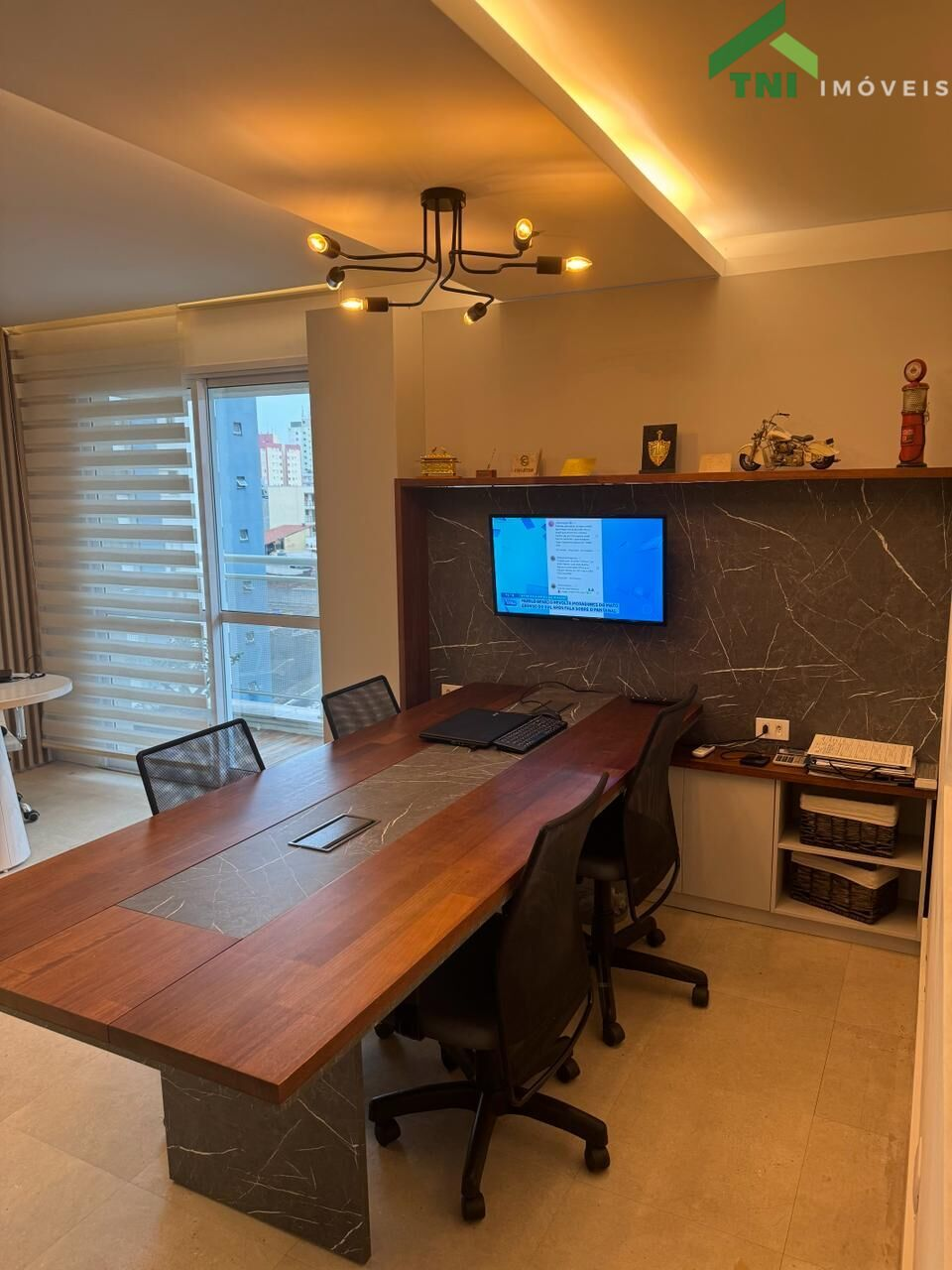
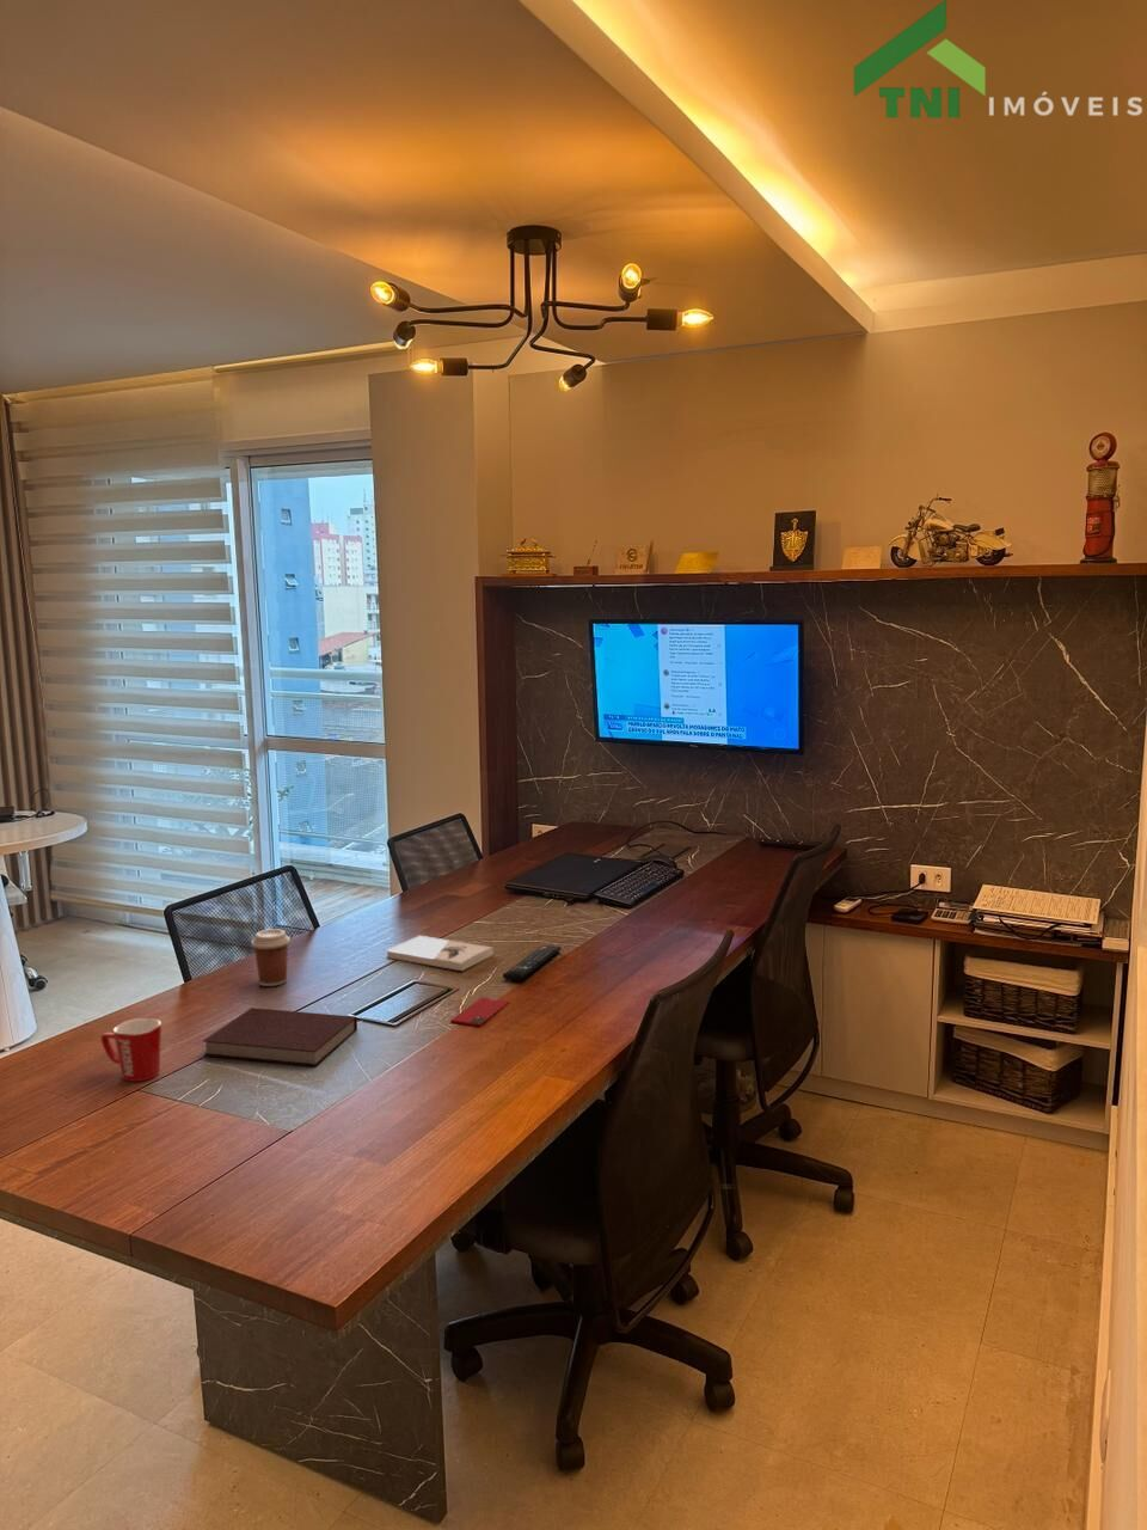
+ remote control (533, 961)
+ smartphone (481, 1010)
+ book (440, 952)
+ coffee cup (271, 957)
+ mug (129, 1048)
+ notebook (282, 1035)
